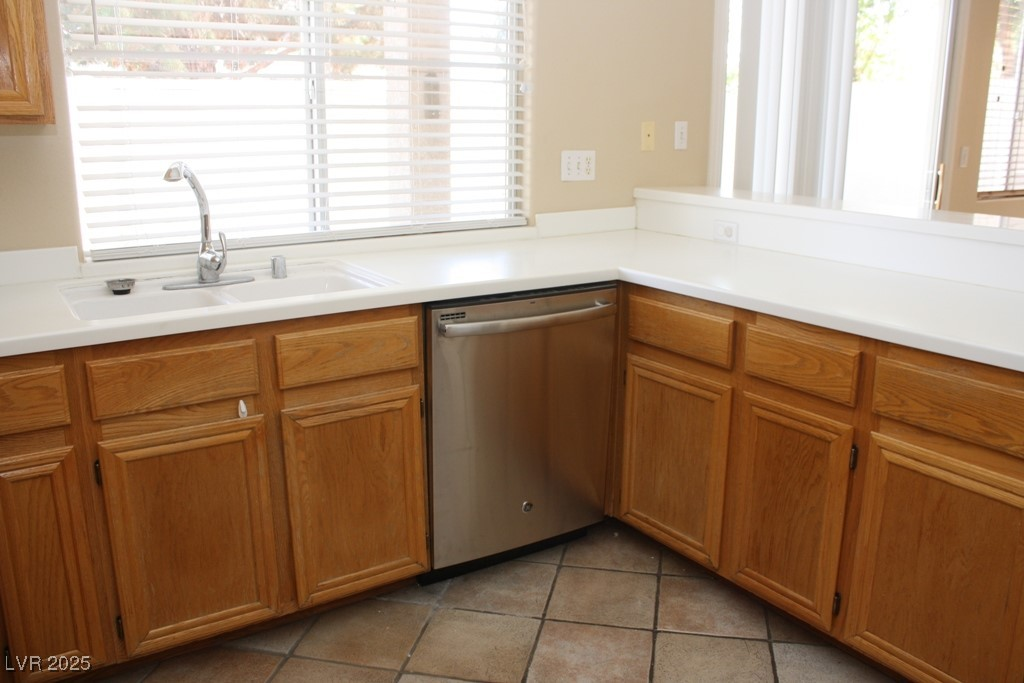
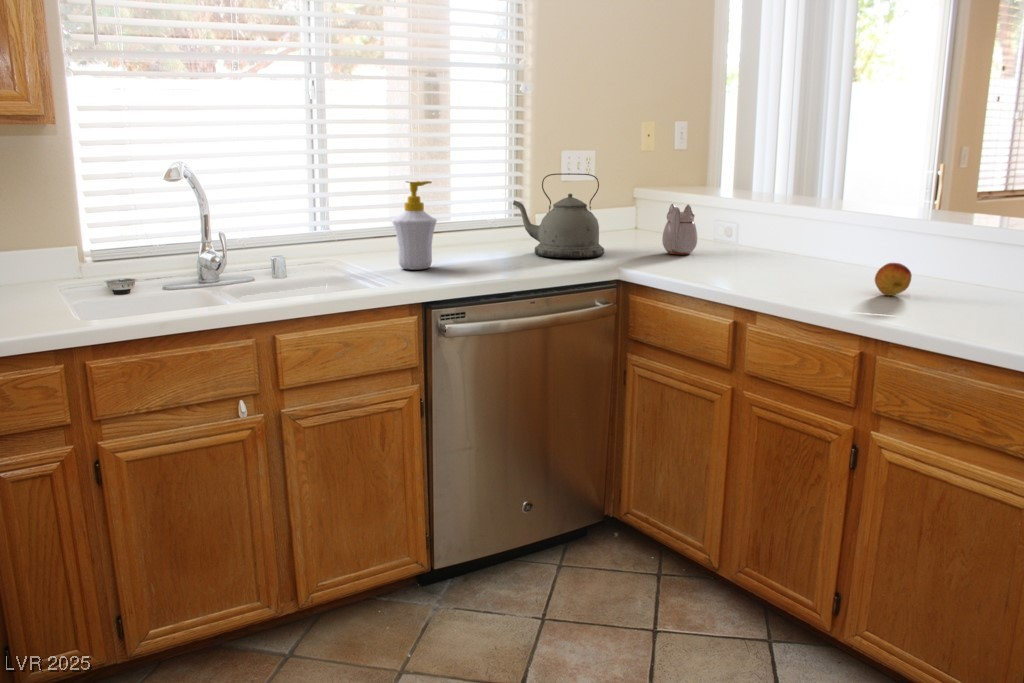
+ kettle (565, 214)
+ teapot (679, 229)
+ fruit (892, 279)
+ soap bottle (414, 224)
